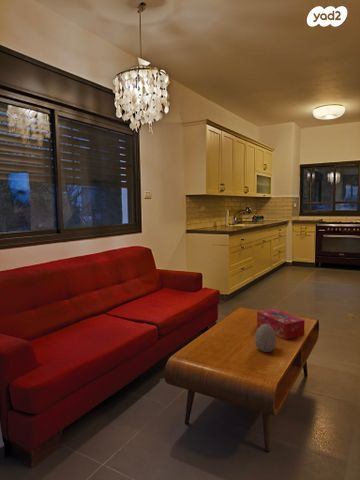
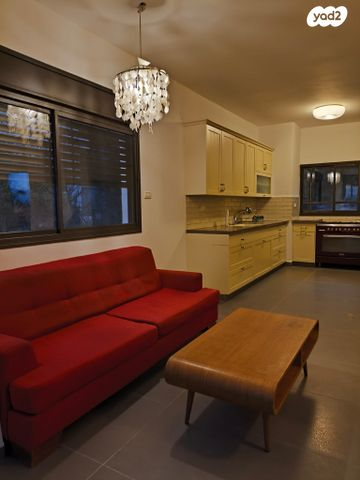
- tissue box (279, 323)
- decorative egg (265, 336)
